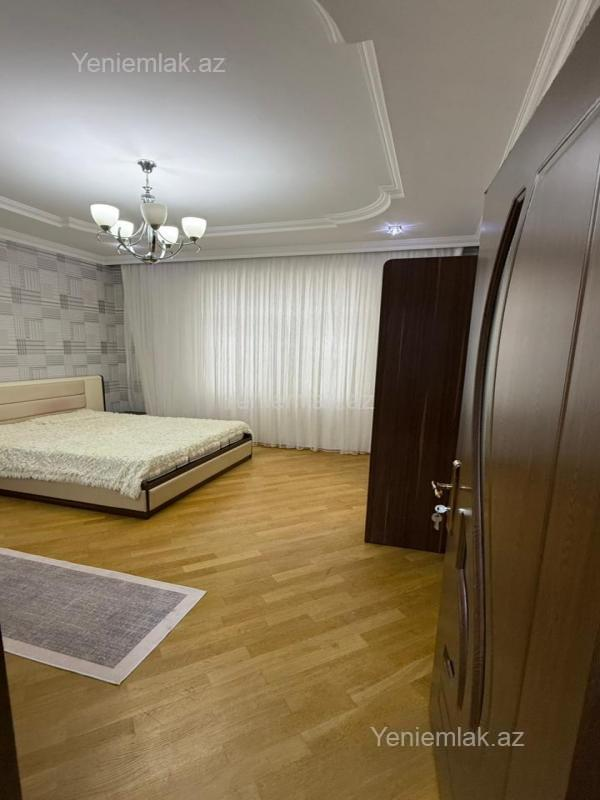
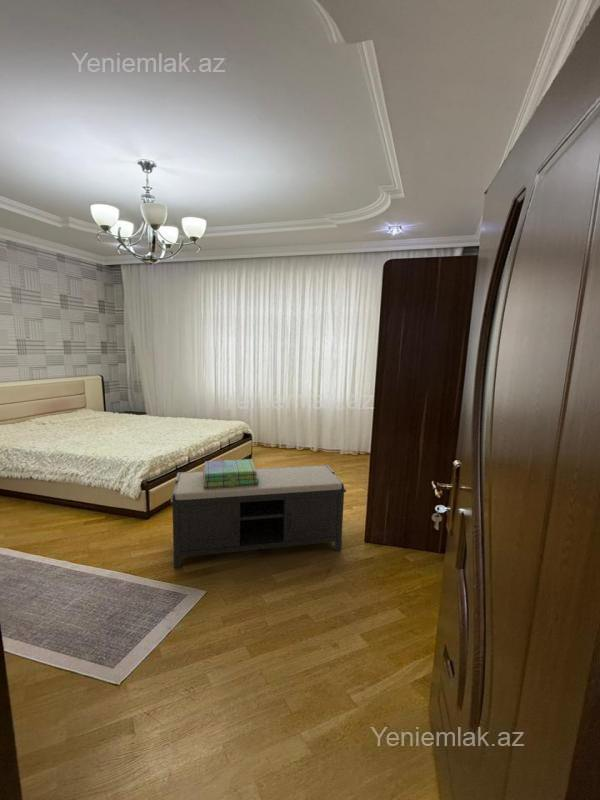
+ bench (258, 511)
+ stack of books (229, 472)
